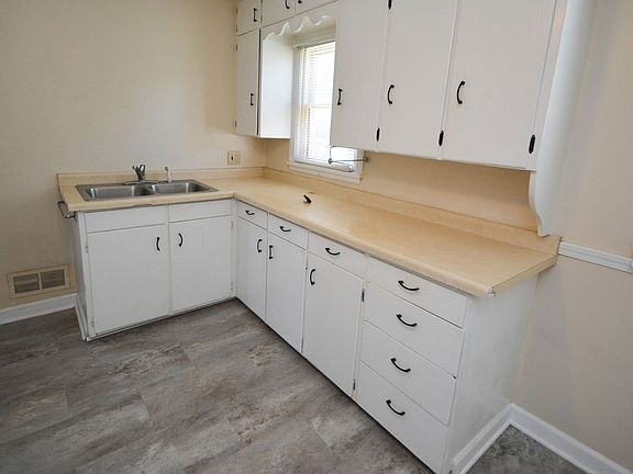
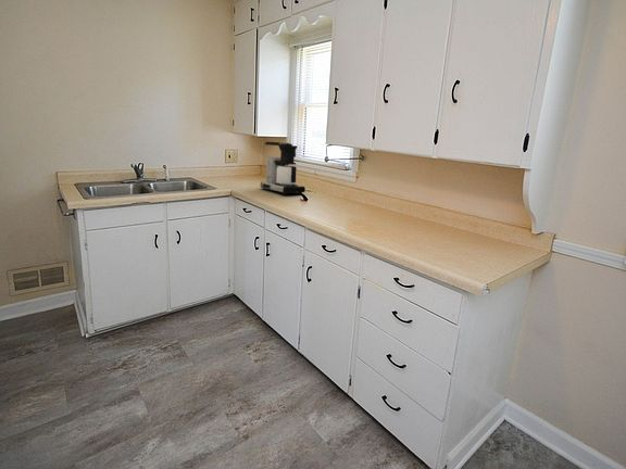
+ coffee maker (283, 167)
